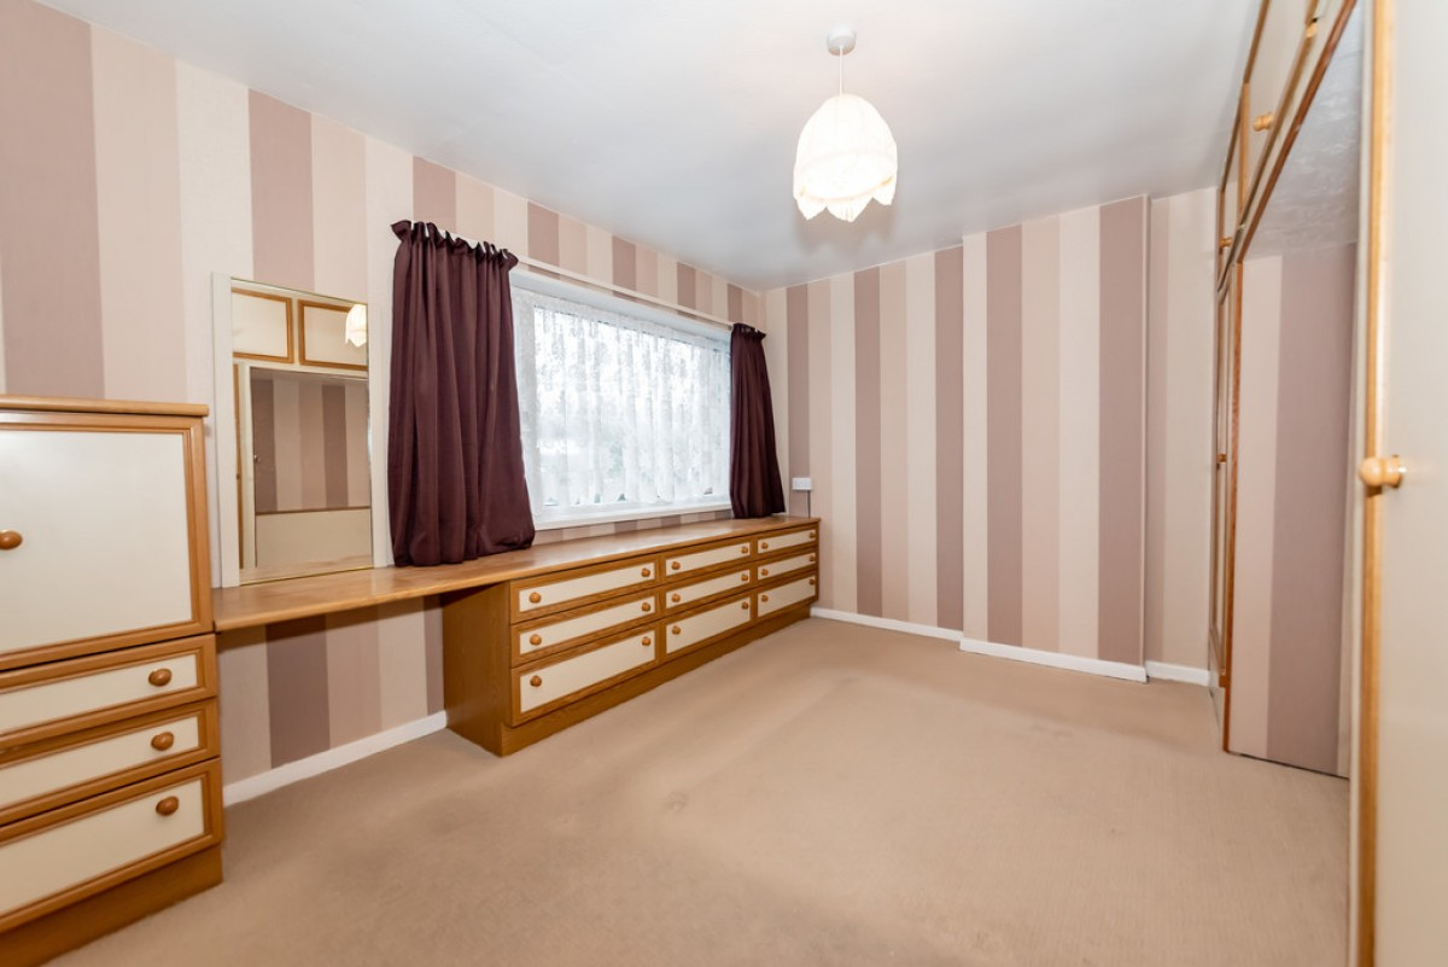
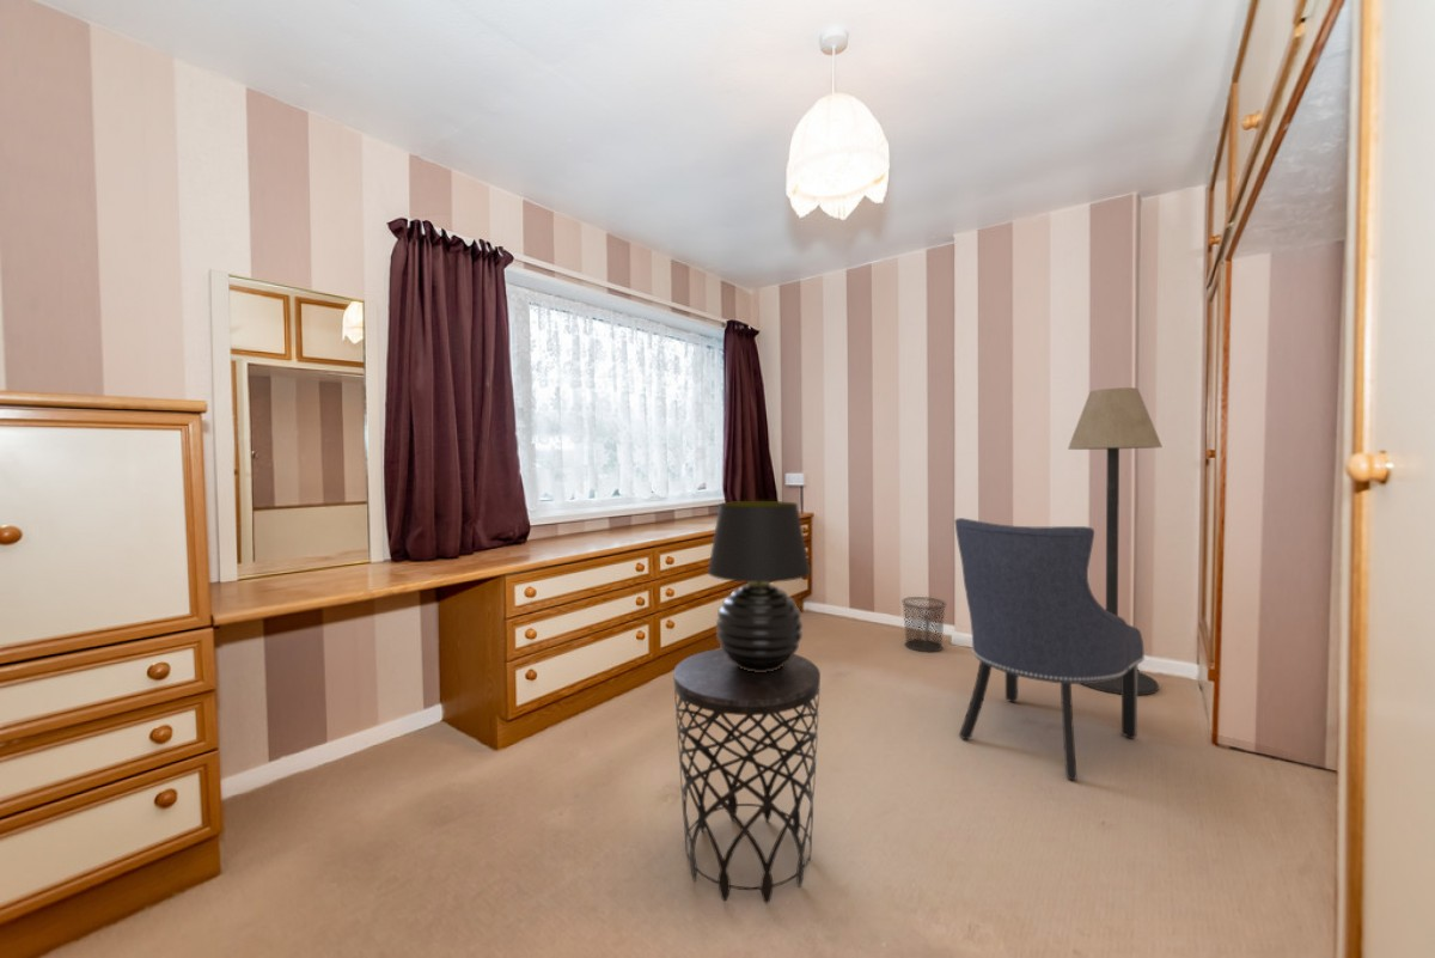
+ table lamp (758, 584)
+ waste bin (923, 623)
+ chair (1042, 627)
+ floor lamp (1112, 536)
+ side table (746, 762)
